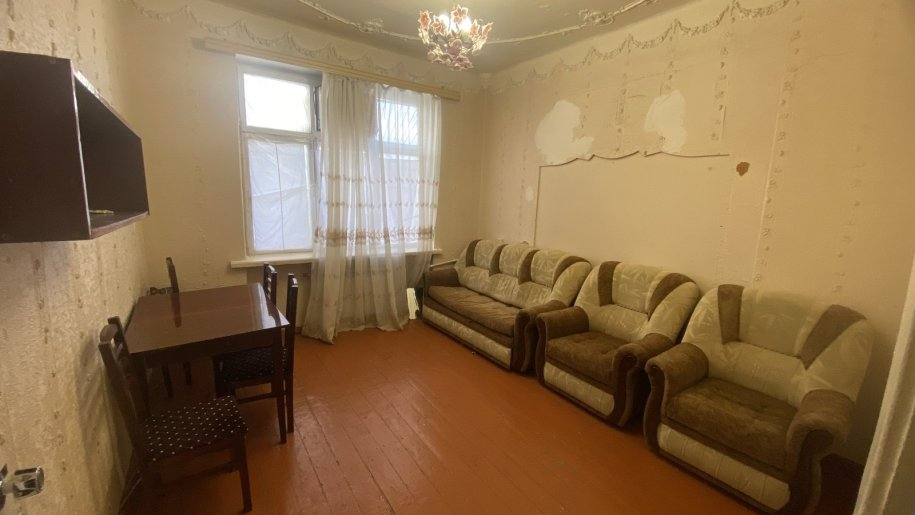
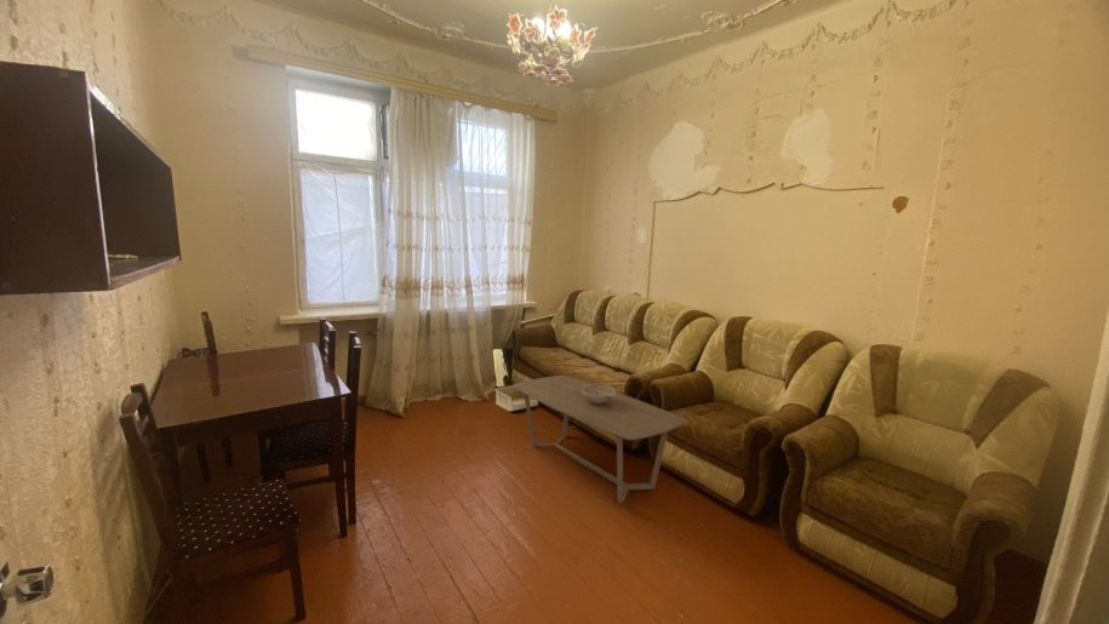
+ decorative bowl (598, 395)
+ storage bin (516, 397)
+ coffee table (591, 425)
